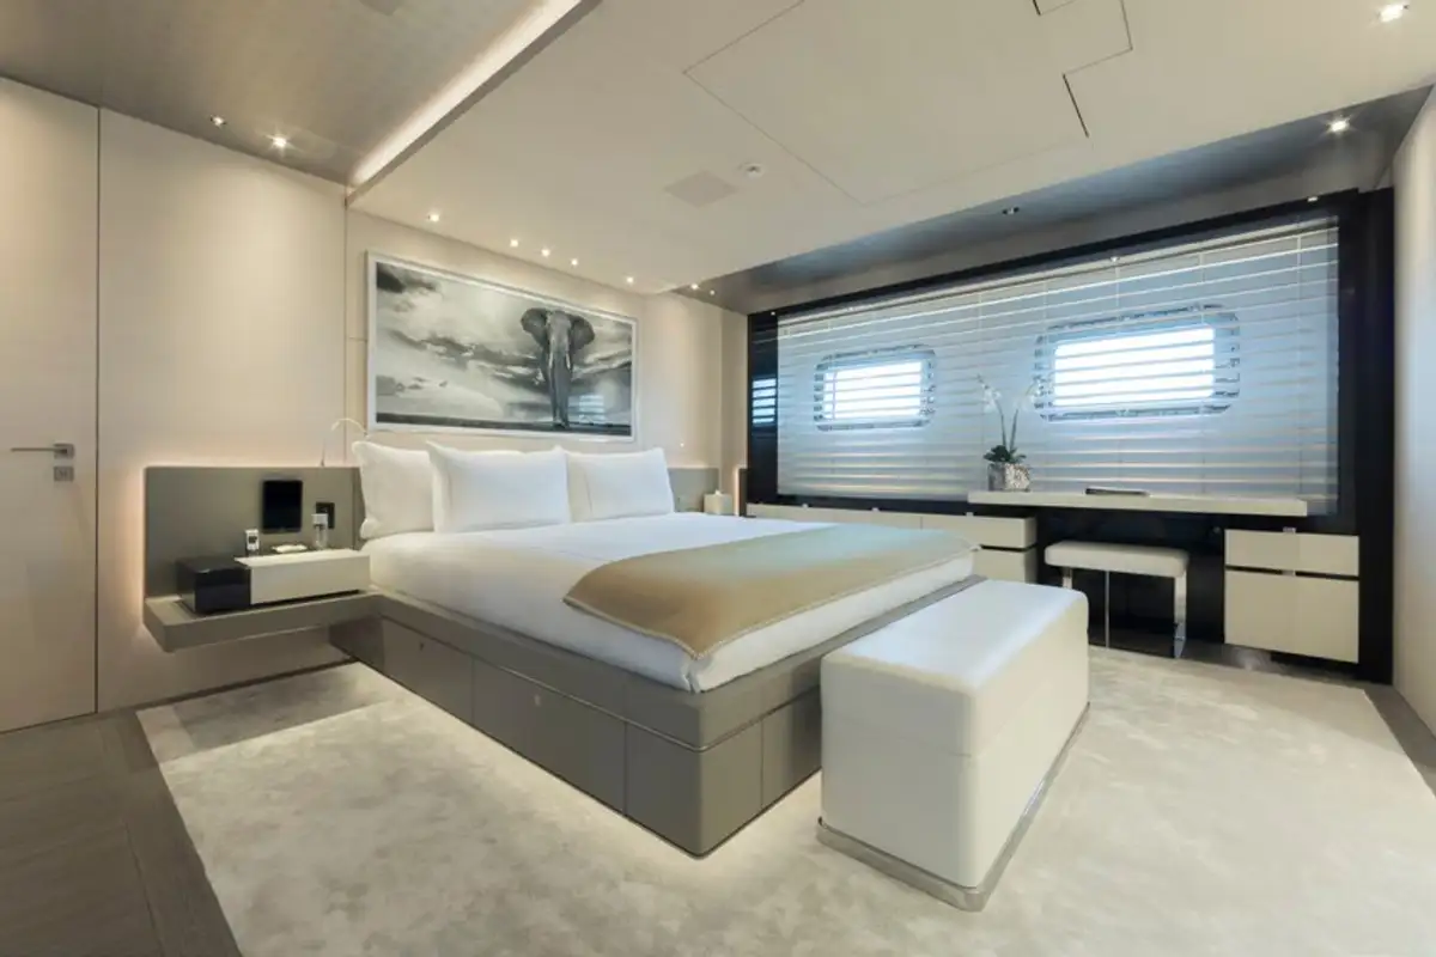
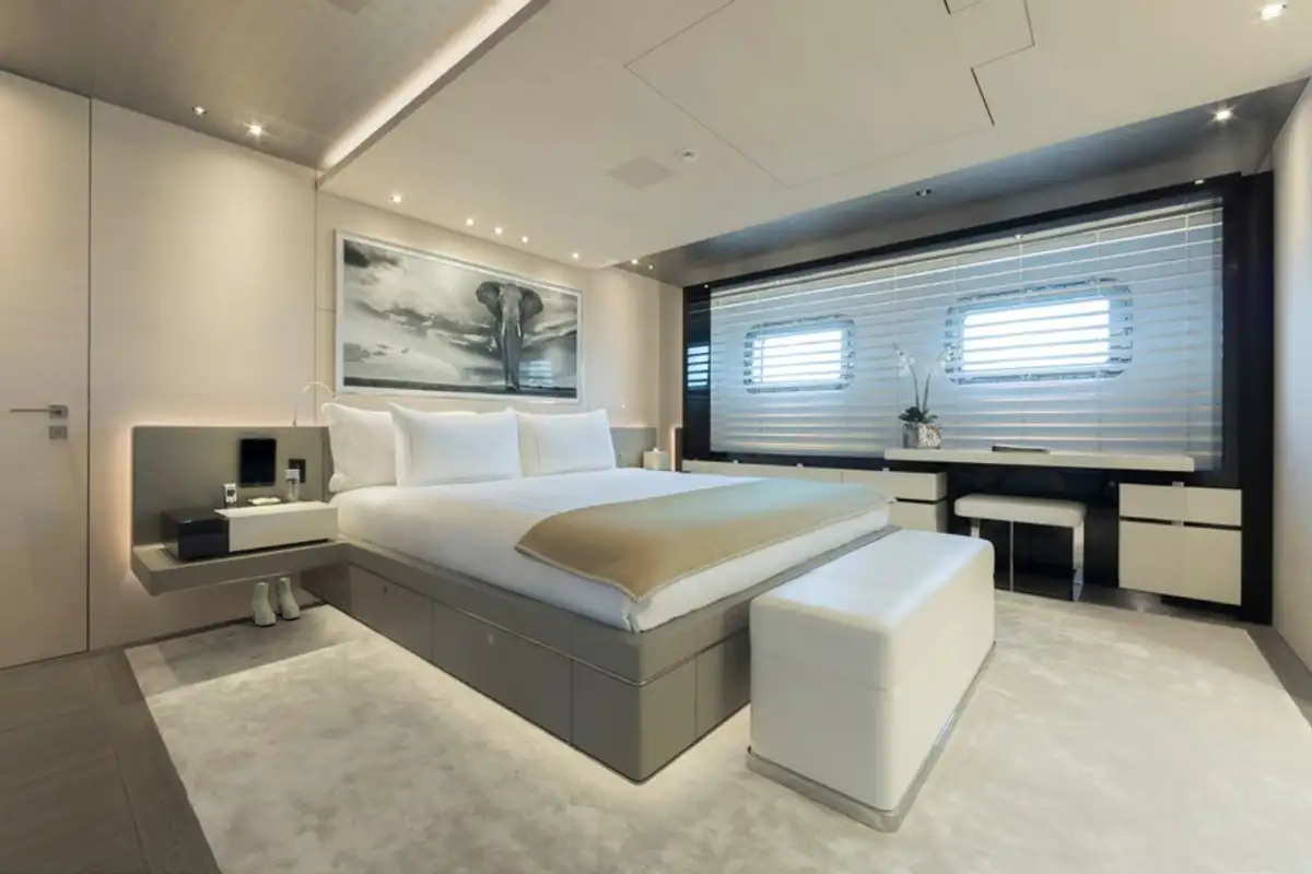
+ boots (276, 599)
